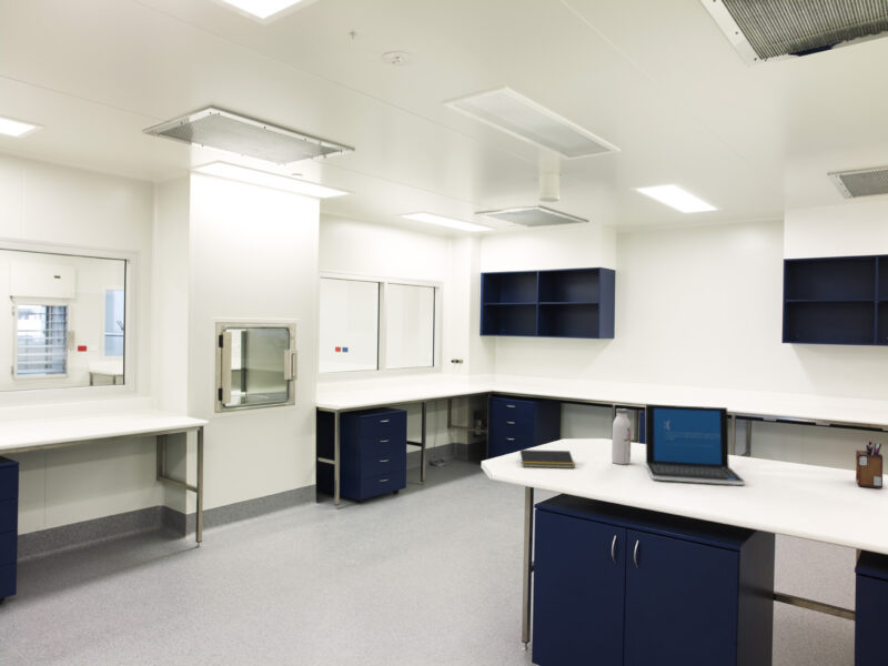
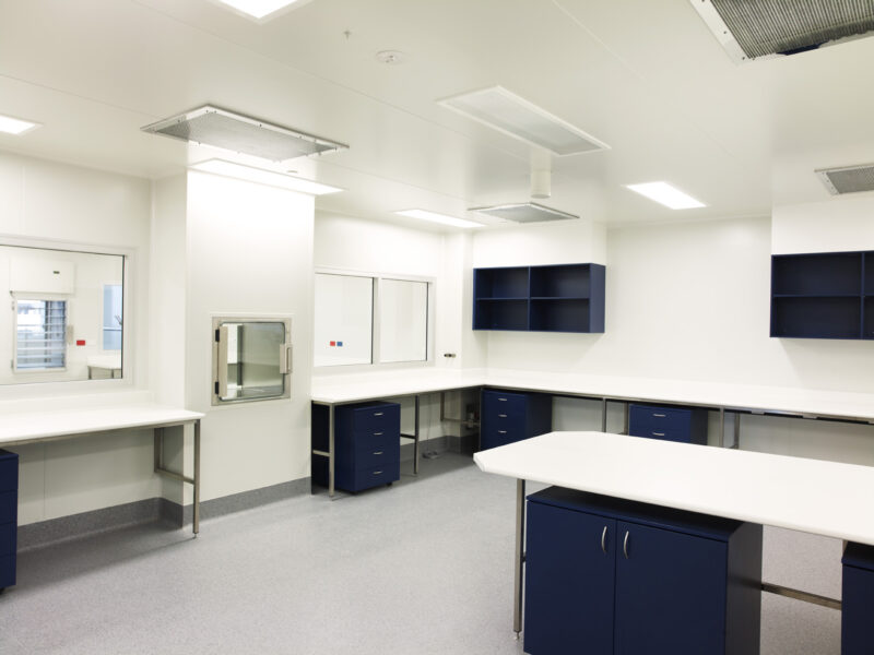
- laptop (692, 442)
- desk organizer (868, 463)
- notepad (546, 458)
- water bottle (620, 435)
